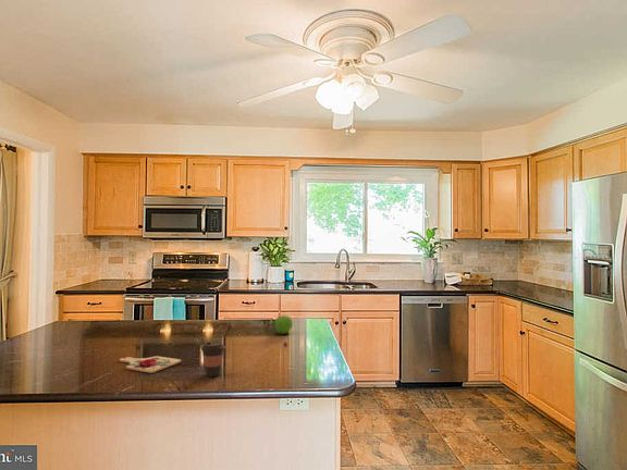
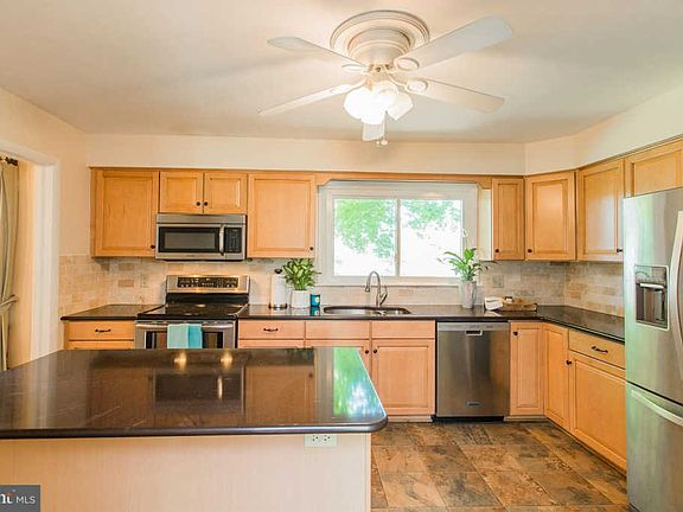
- fruit (283, 324)
- coffee cup (212, 359)
- cutting board (144, 359)
